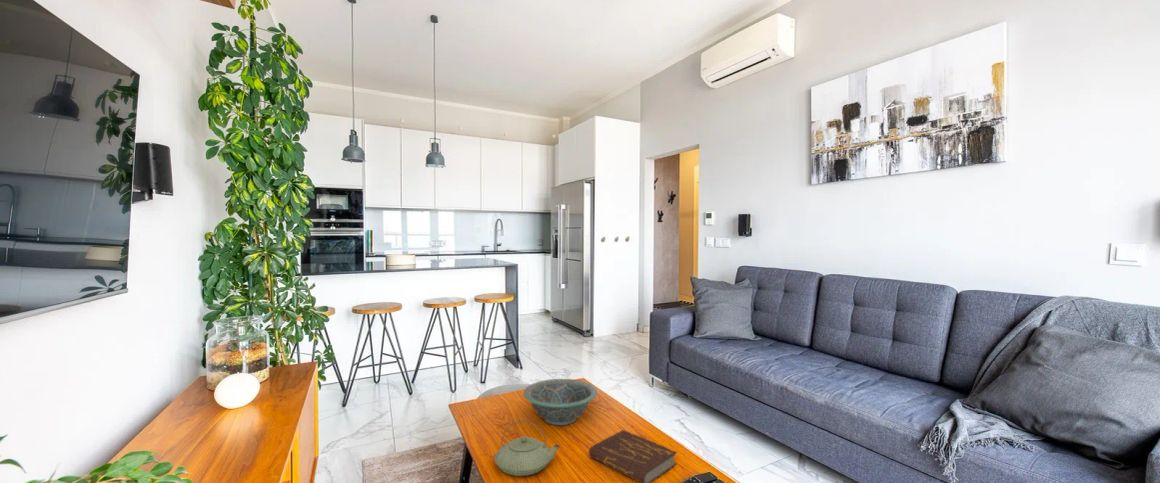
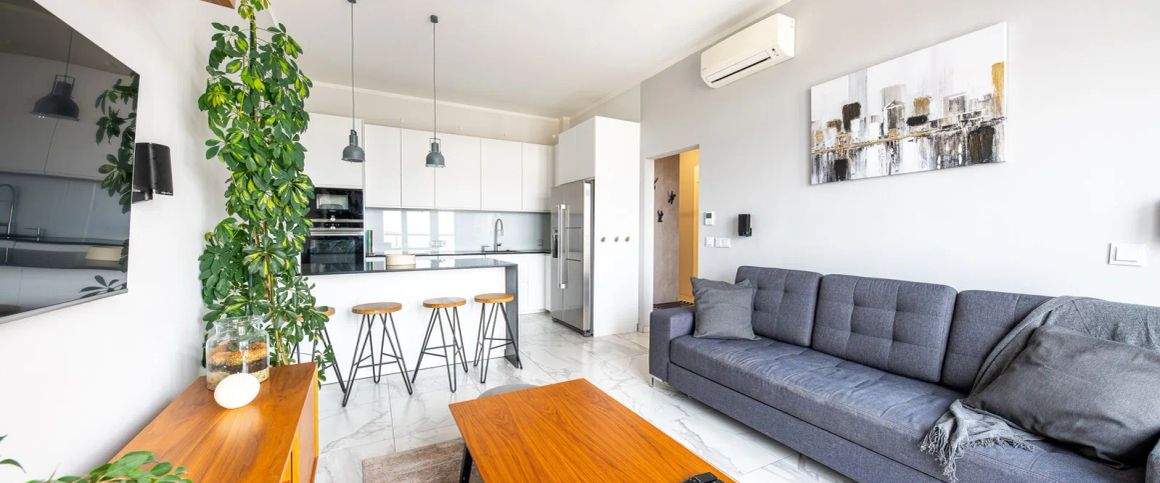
- teapot (527, 443)
- book (632, 455)
- decorative bowl (560, 404)
